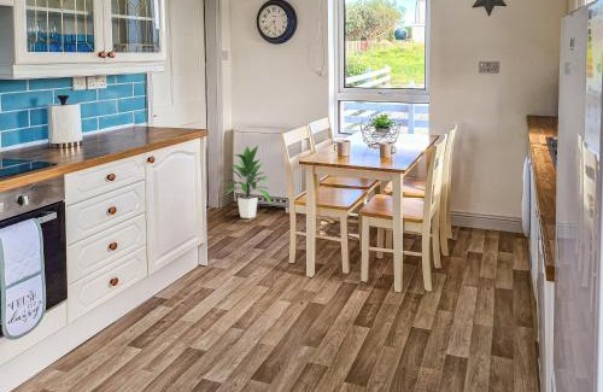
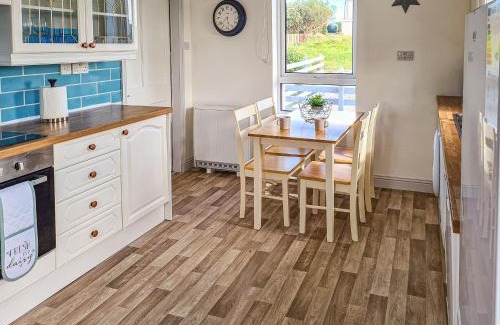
- indoor plant (247, 181)
